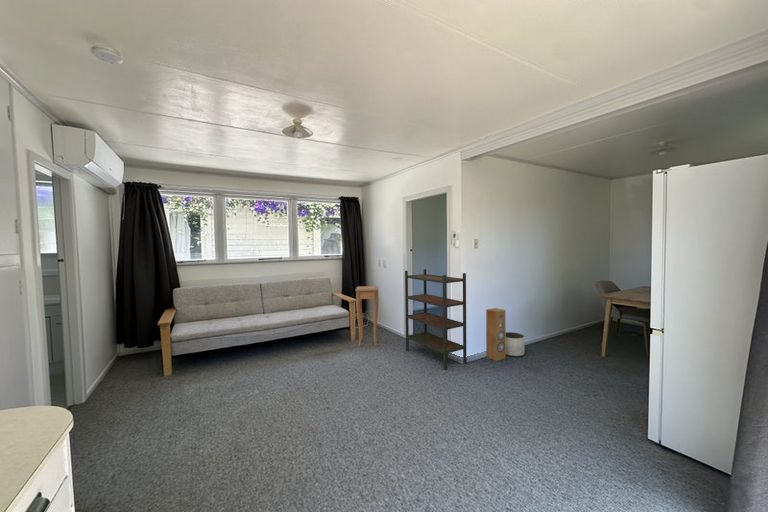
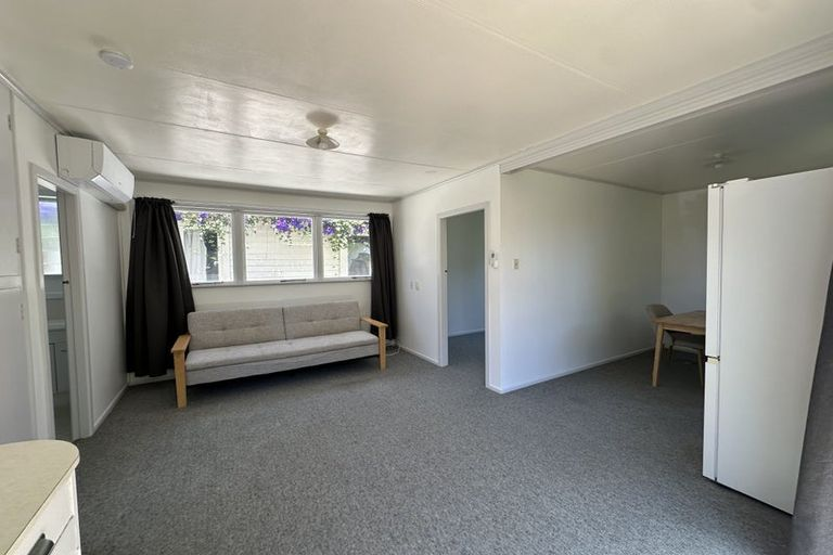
- side table (362, 318)
- bookshelf (433, 314)
- planter (512, 344)
- speaker (496, 333)
